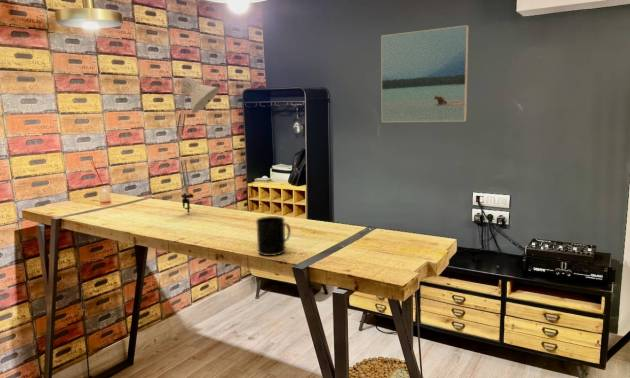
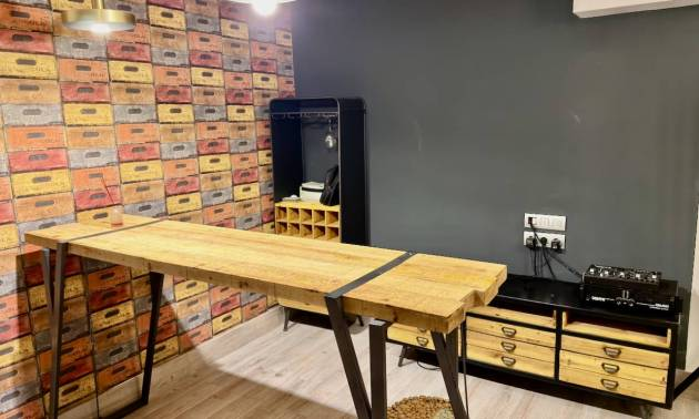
- mug (274, 236)
- desk lamp (181, 147)
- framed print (422, 77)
